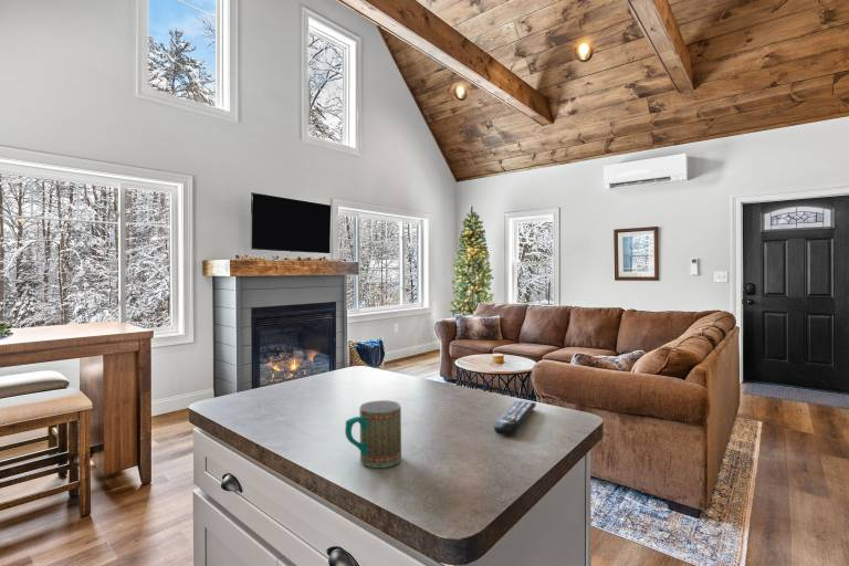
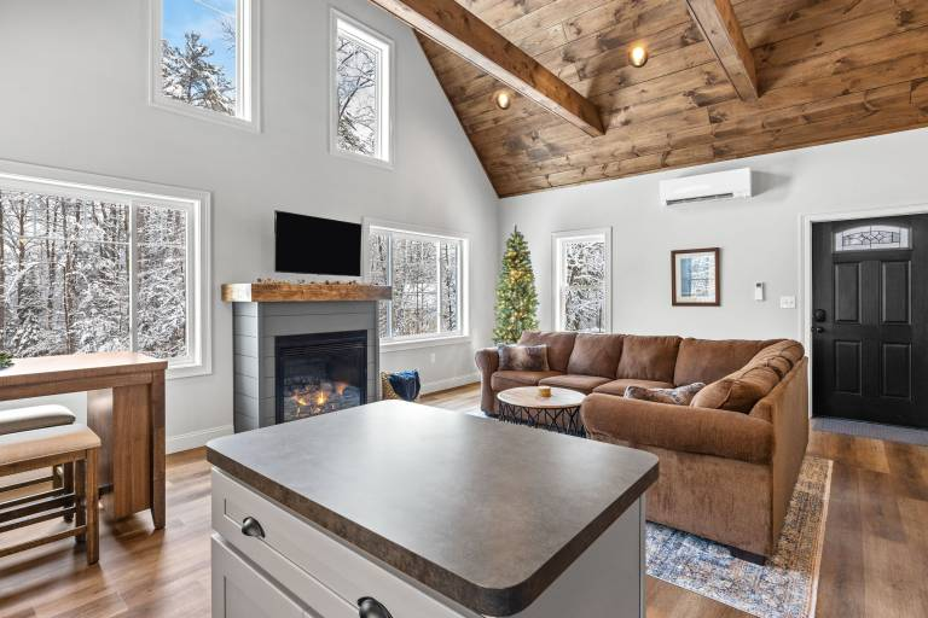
- mug (373, 434)
- remote control (516, 416)
